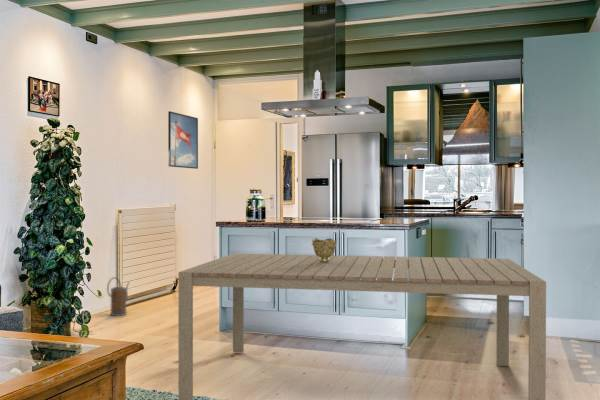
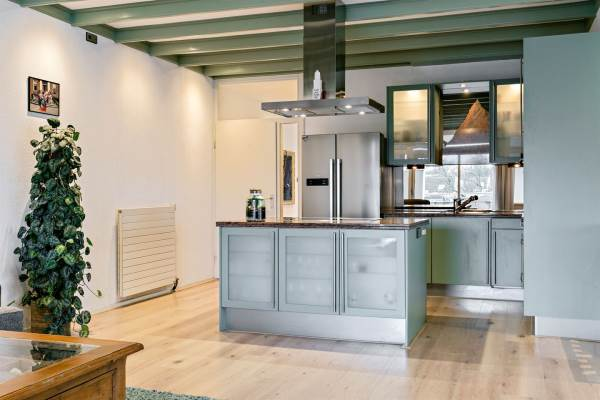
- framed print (183, 141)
- decorative bowl (324, 250)
- dining table (359, 290)
- watering can (118, 295)
